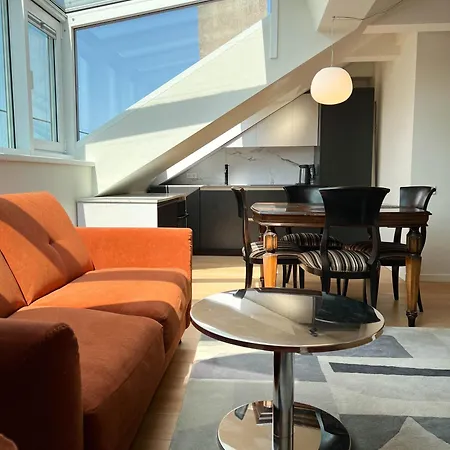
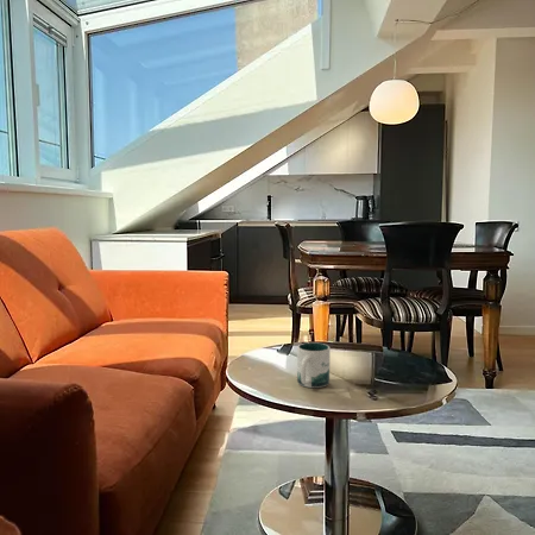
+ mug (310, 366)
